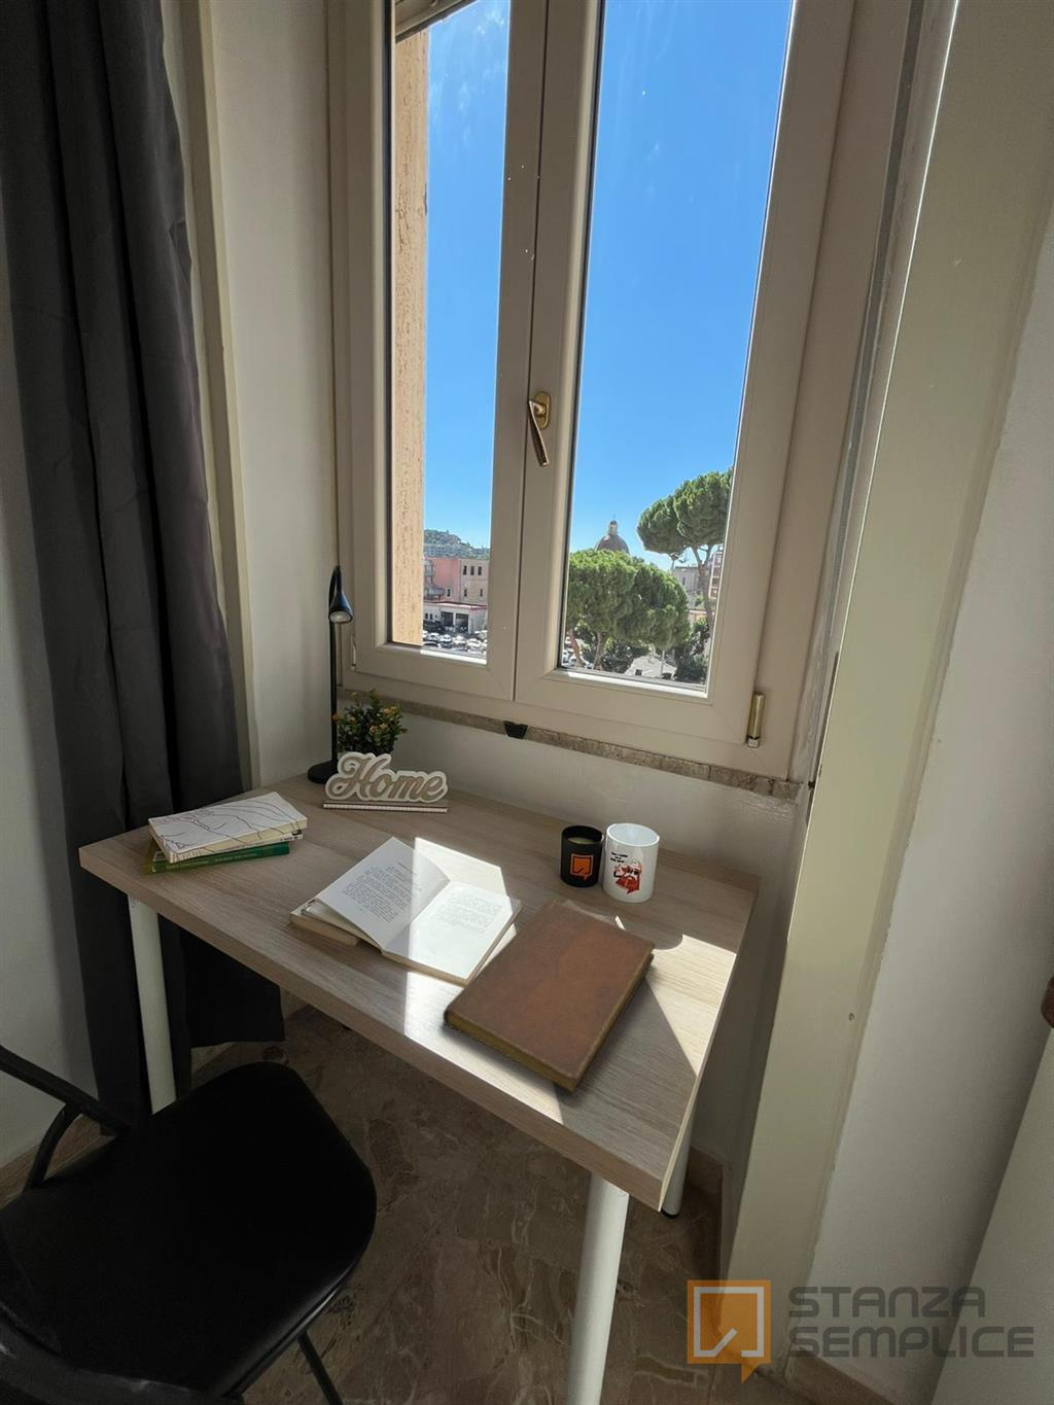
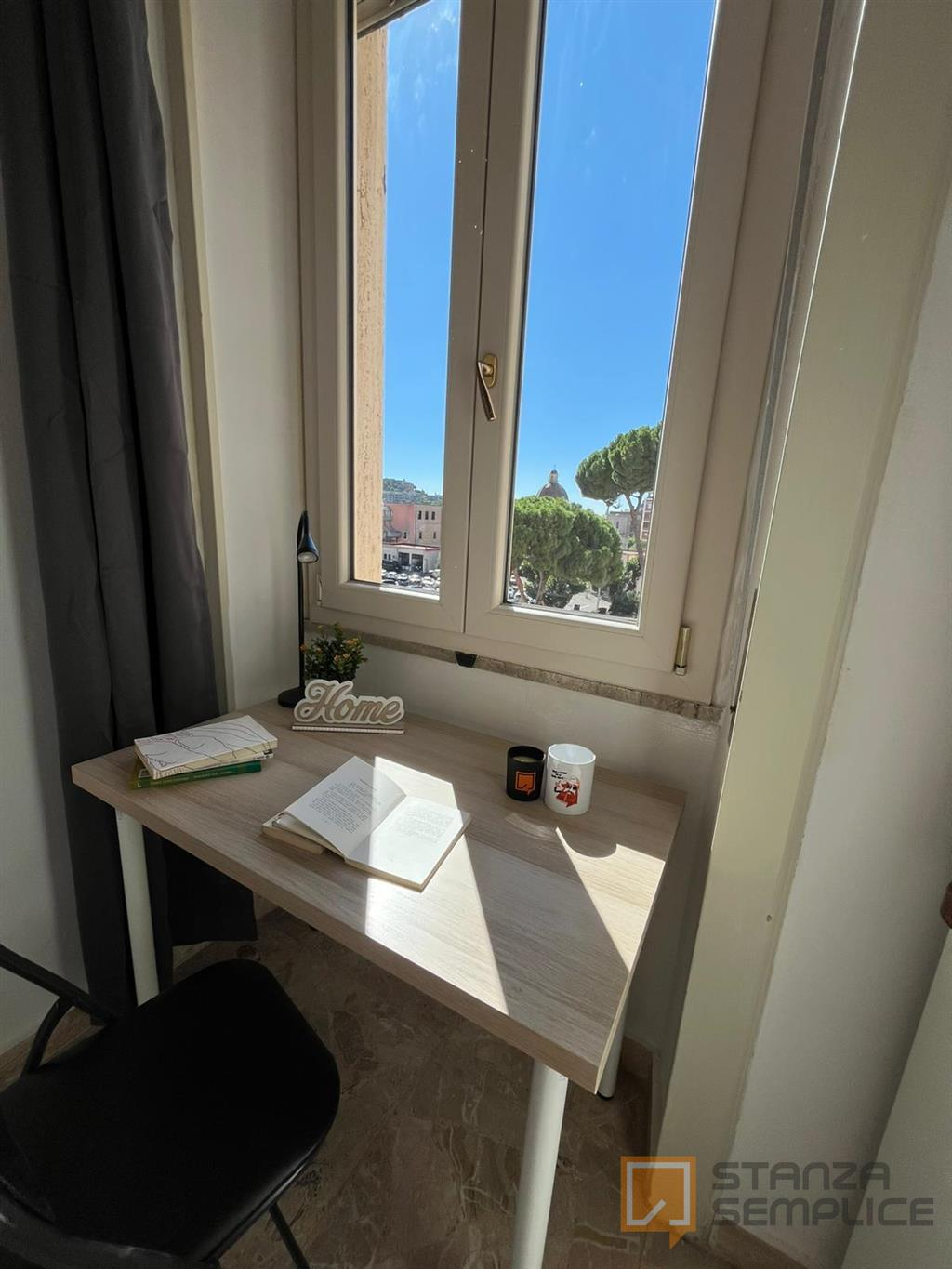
- notebook (558, 979)
